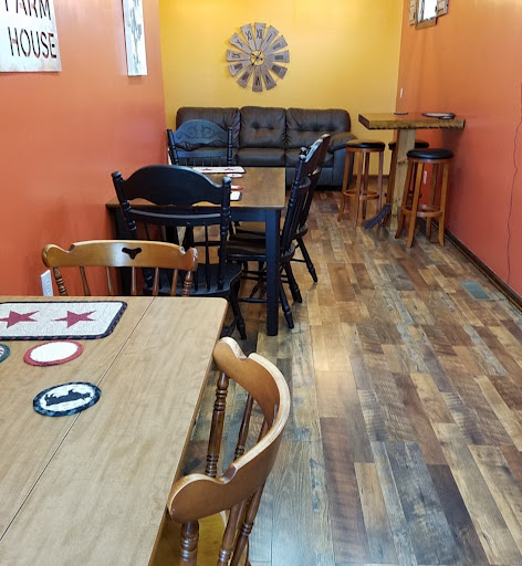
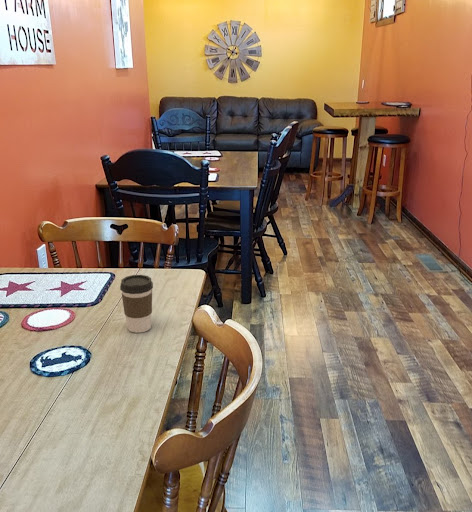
+ coffee cup (137, 304)
